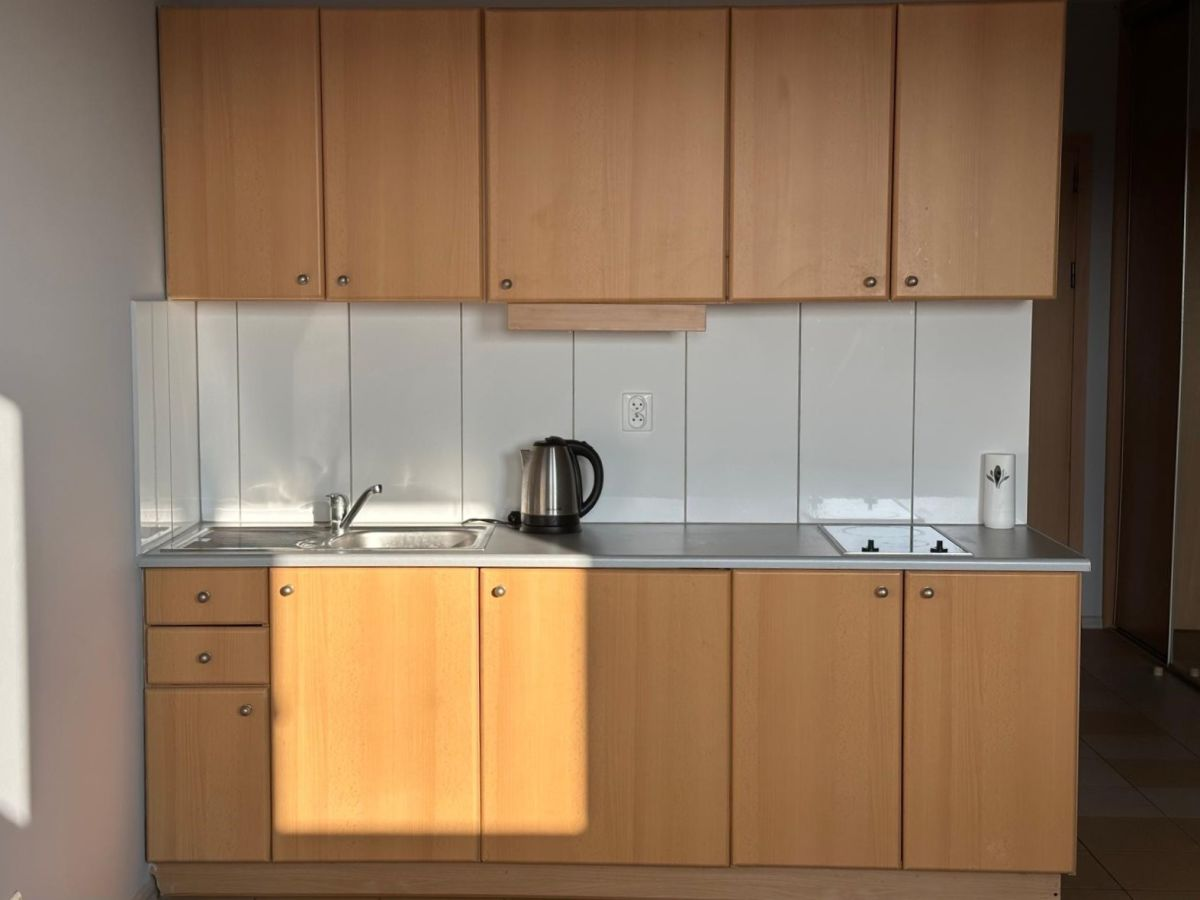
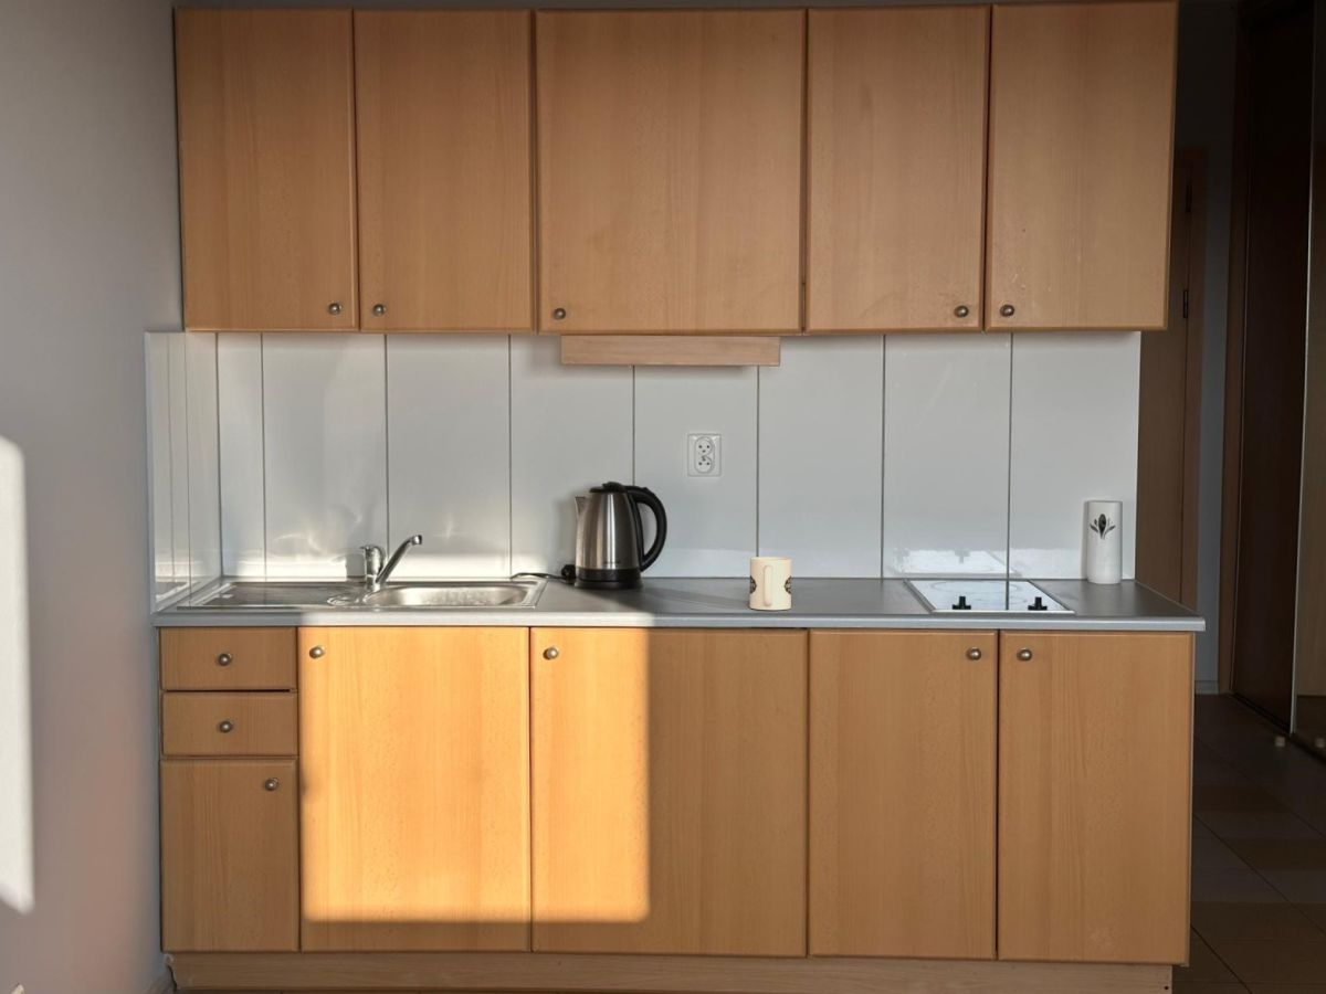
+ mug (769, 583)
